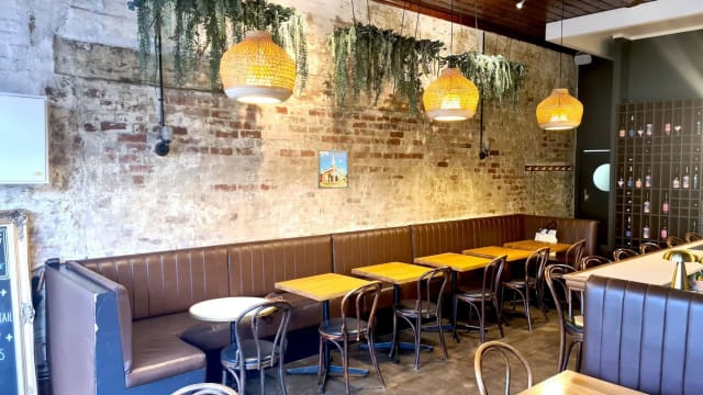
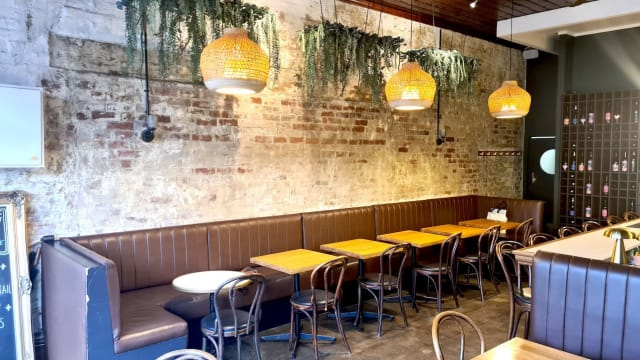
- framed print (333, 169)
